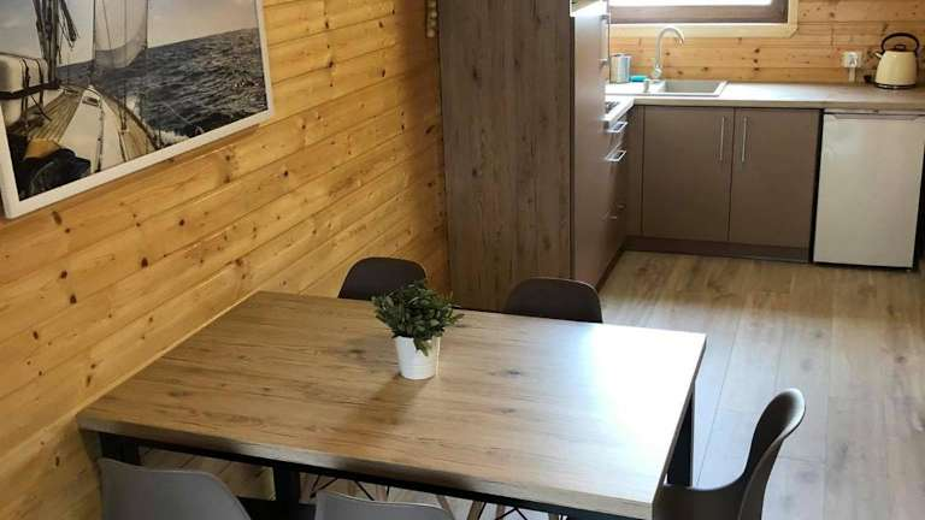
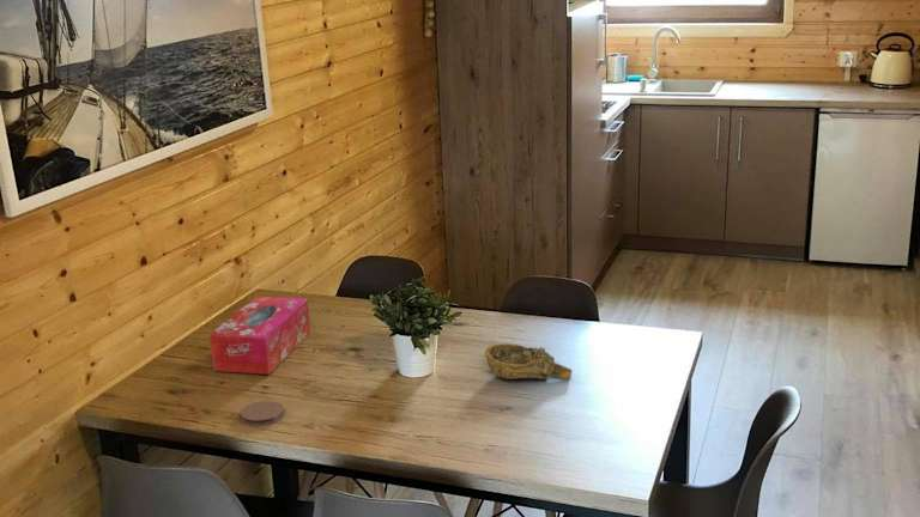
+ tissue box (262, 333)
+ coaster (262, 413)
+ decorative bowl (528, 361)
